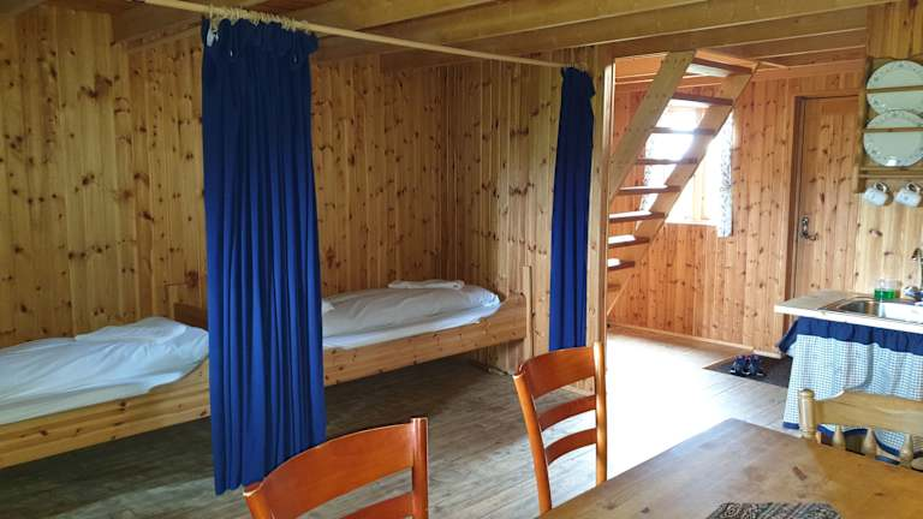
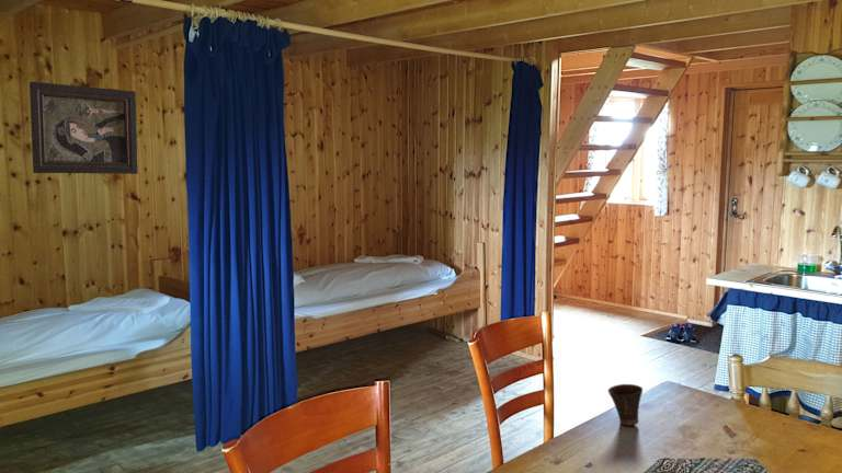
+ cup (624, 405)
+ framed painting (86, 129)
